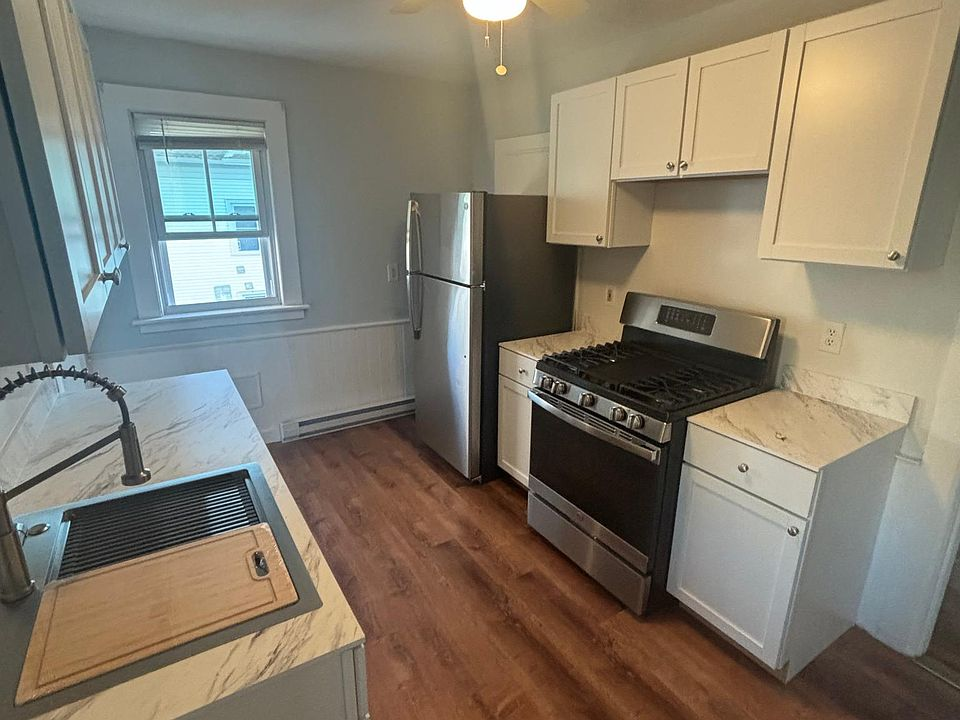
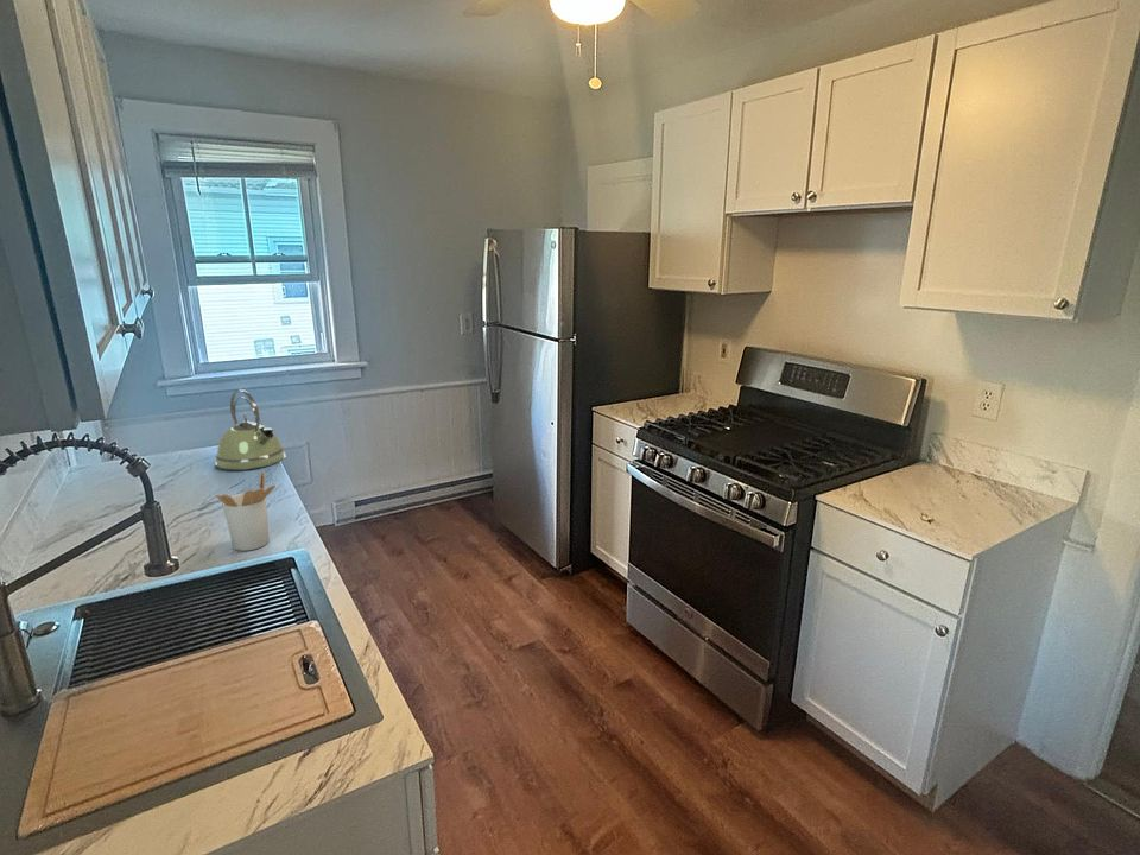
+ kettle (248, 425)
+ utensil holder (252, 513)
